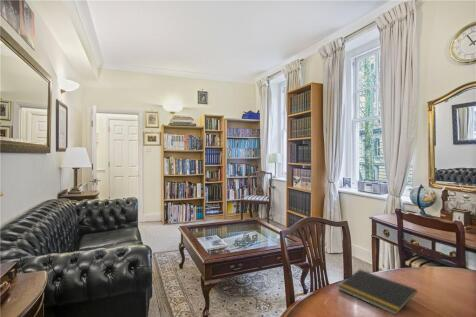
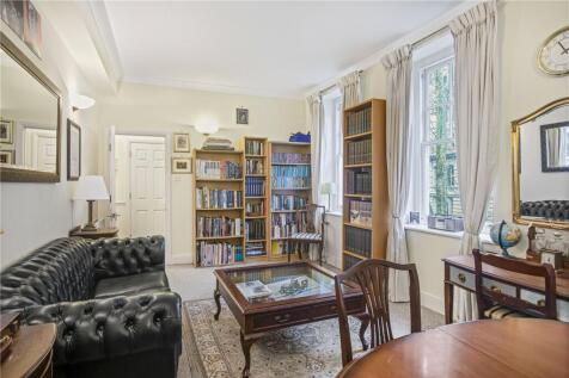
- notepad (375, 289)
